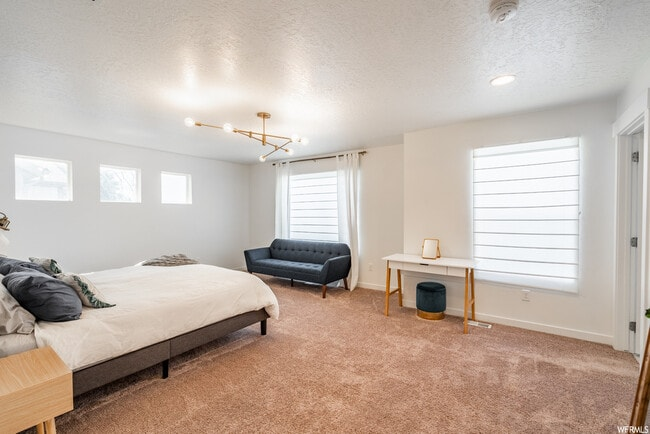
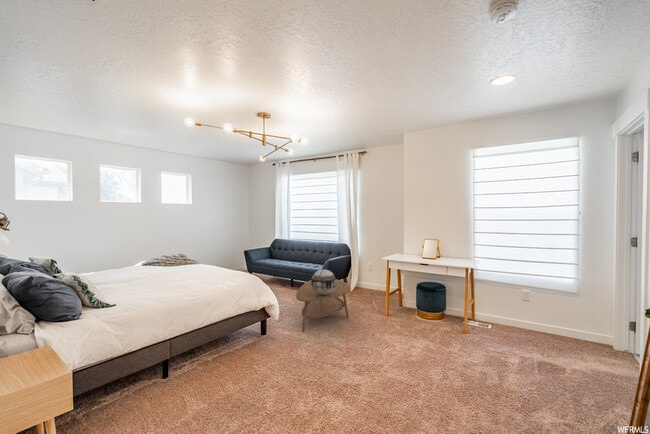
+ decorative sphere (323, 282)
+ coffee table (325, 302)
